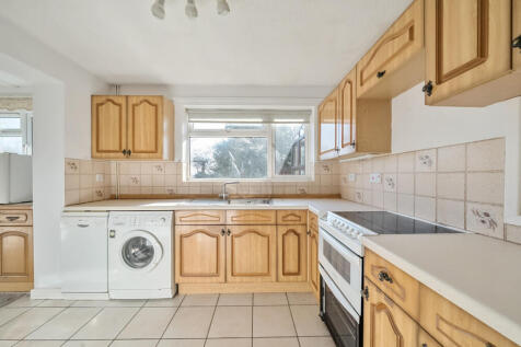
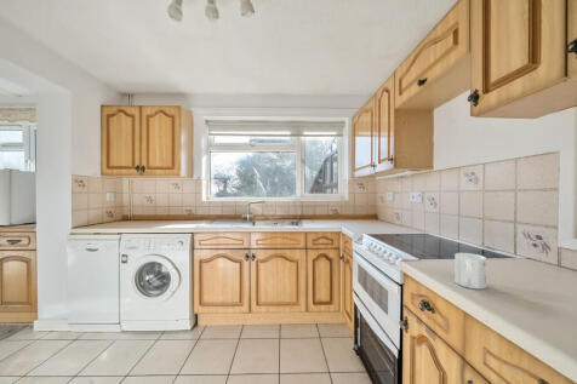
+ mug (469, 271)
